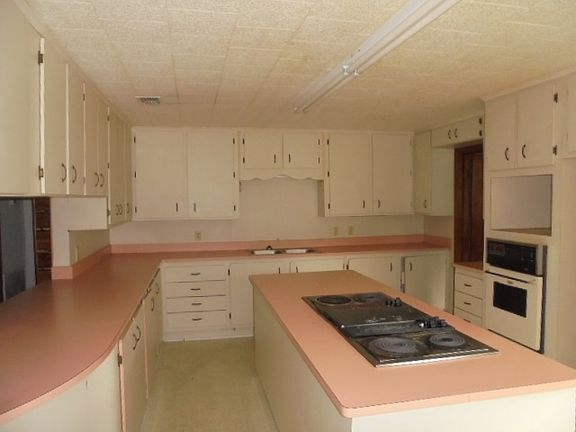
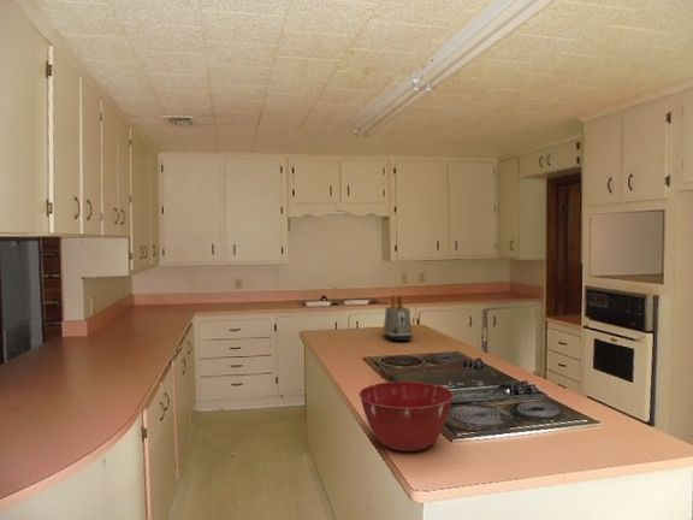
+ toaster (397, 317)
+ mixing bowl (405, 418)
